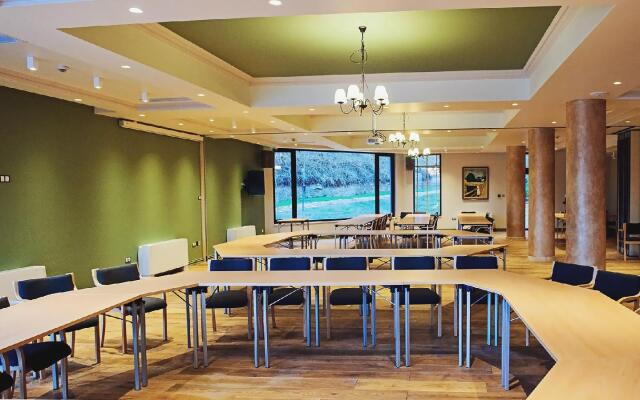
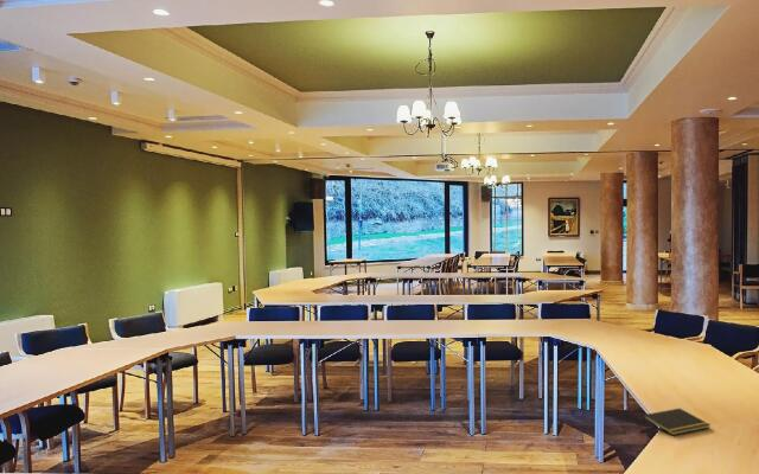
+ notepad (676, 421)
